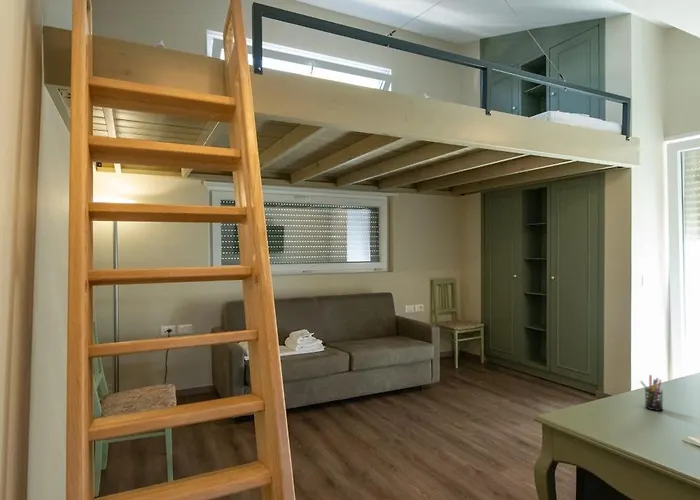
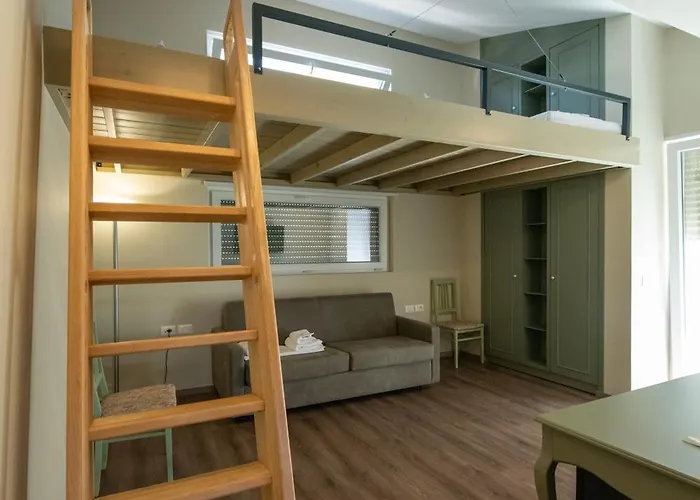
- pen holder (651, 392)
